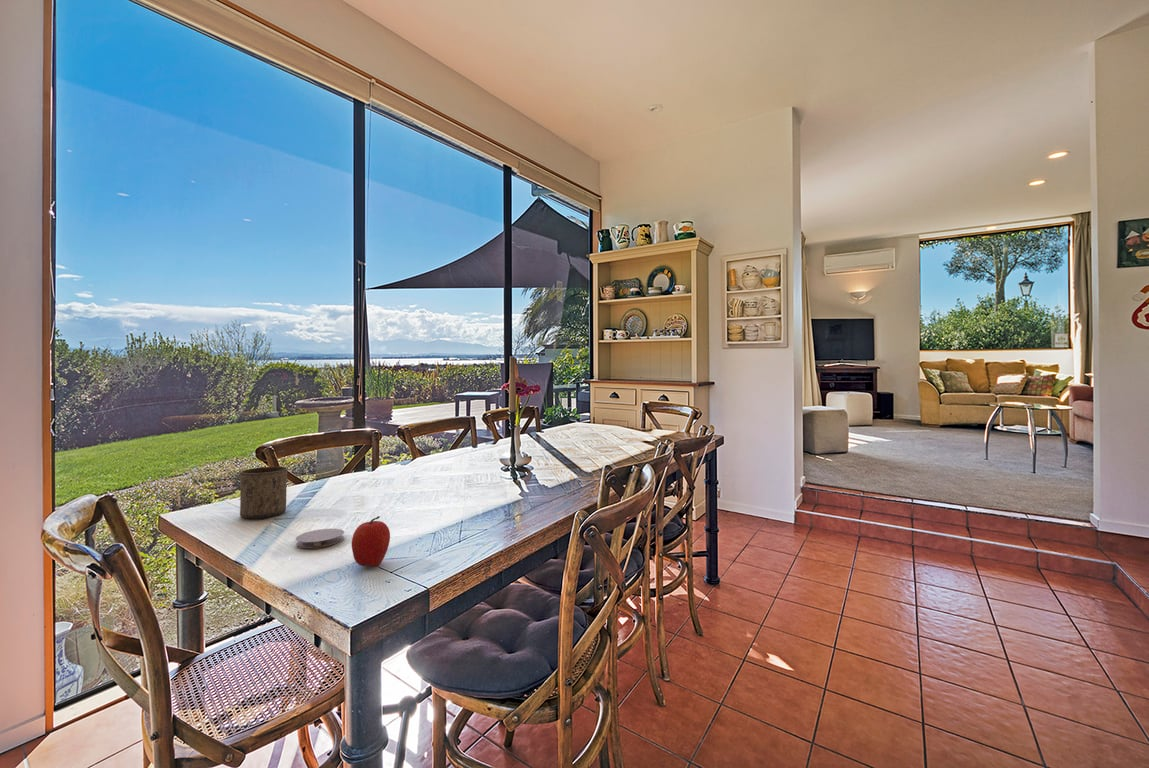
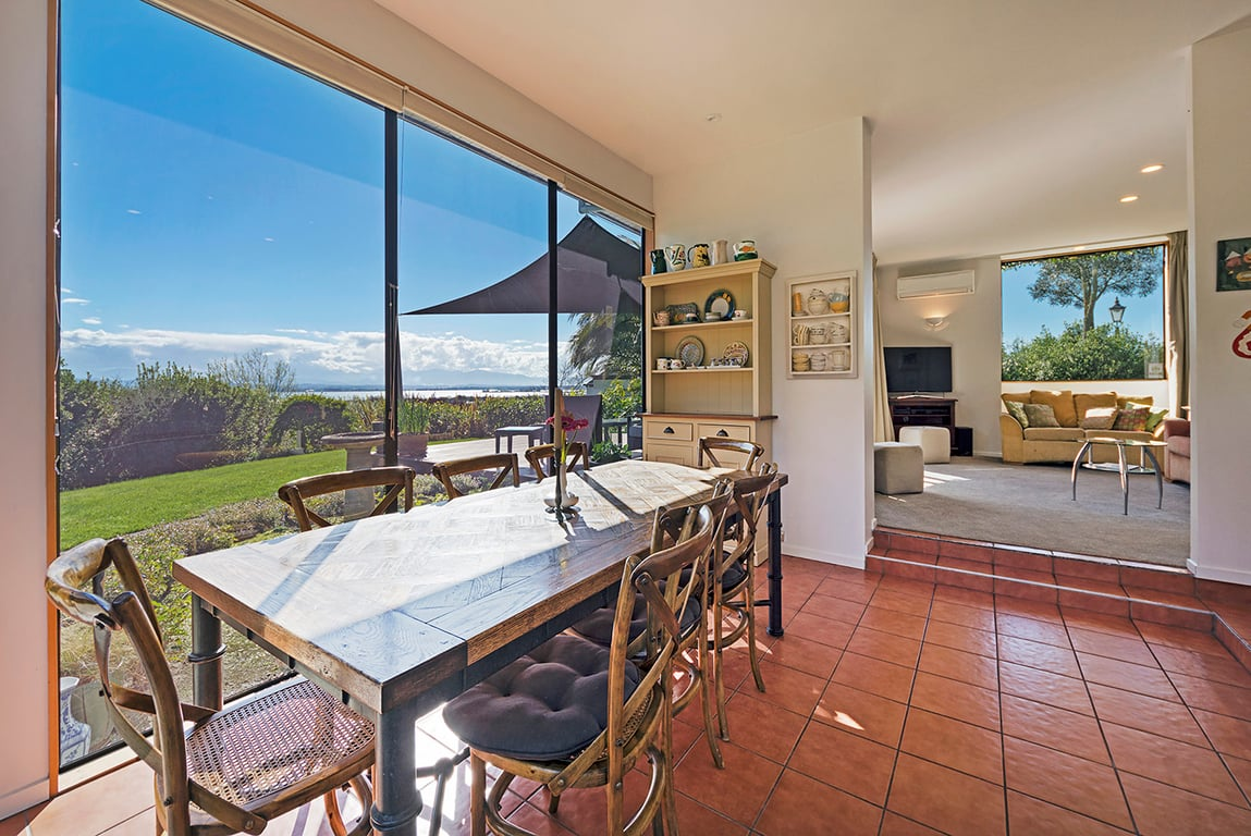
- fruit (371, 540)
- coaster (320, 537)
- cup (264, 491)
